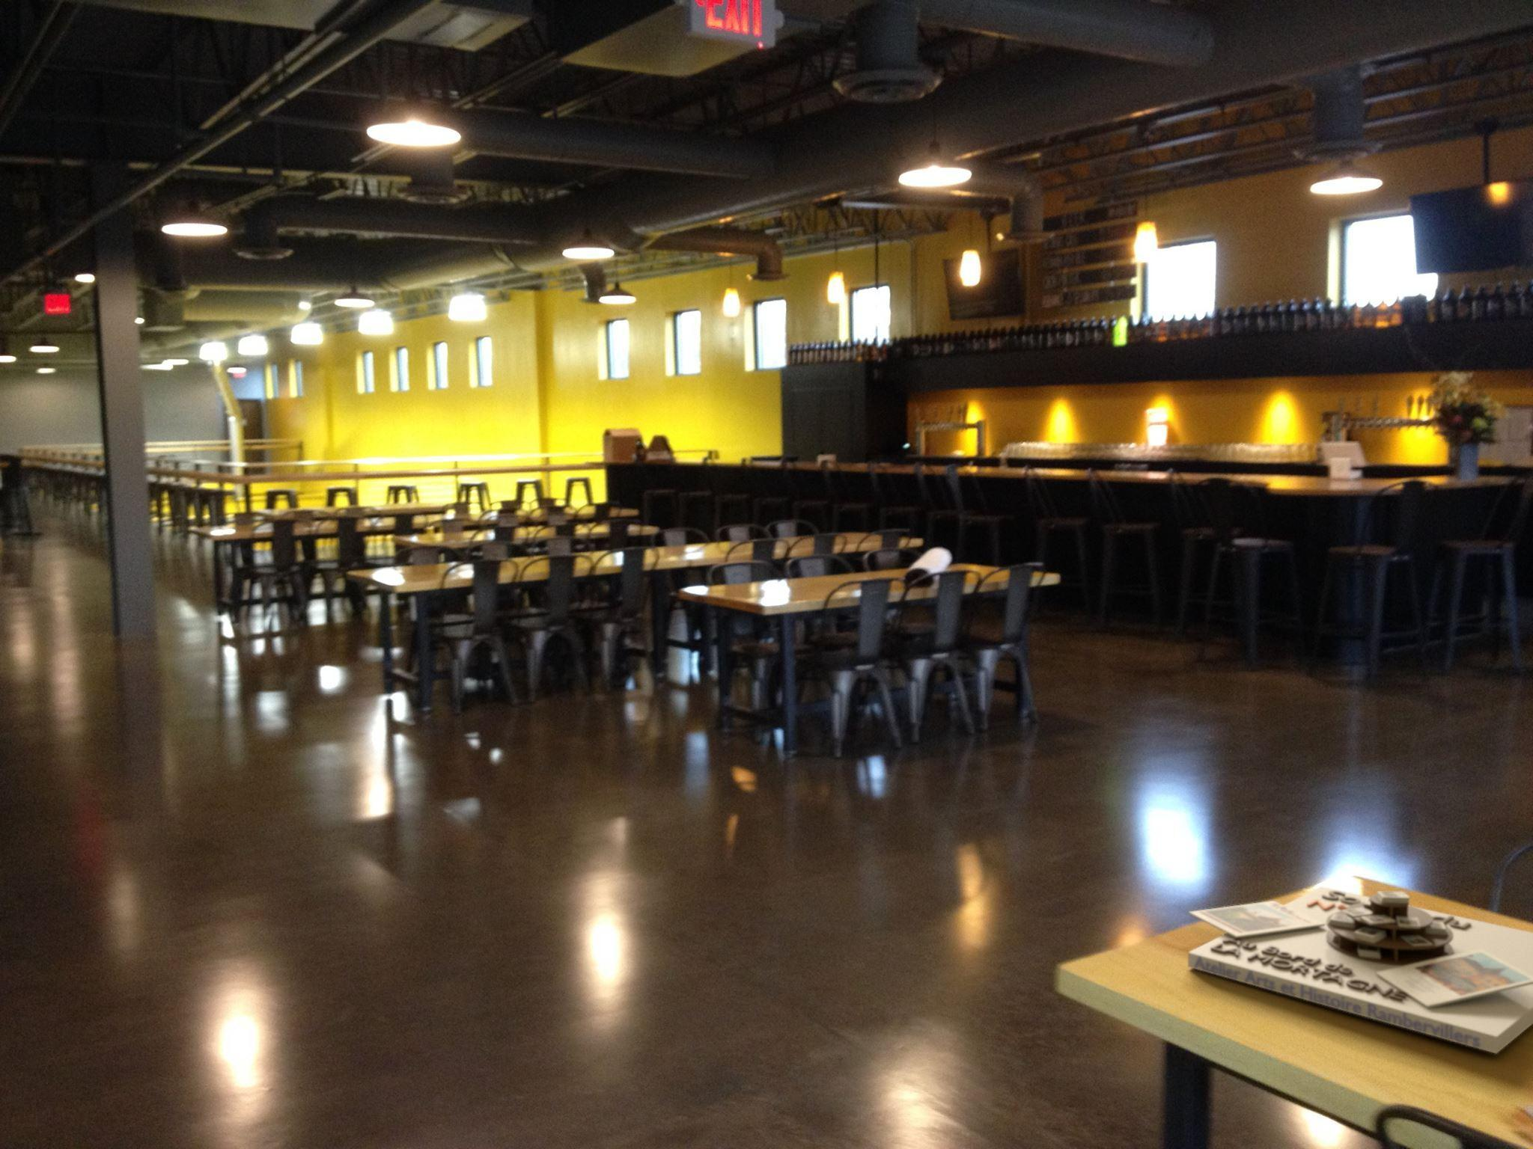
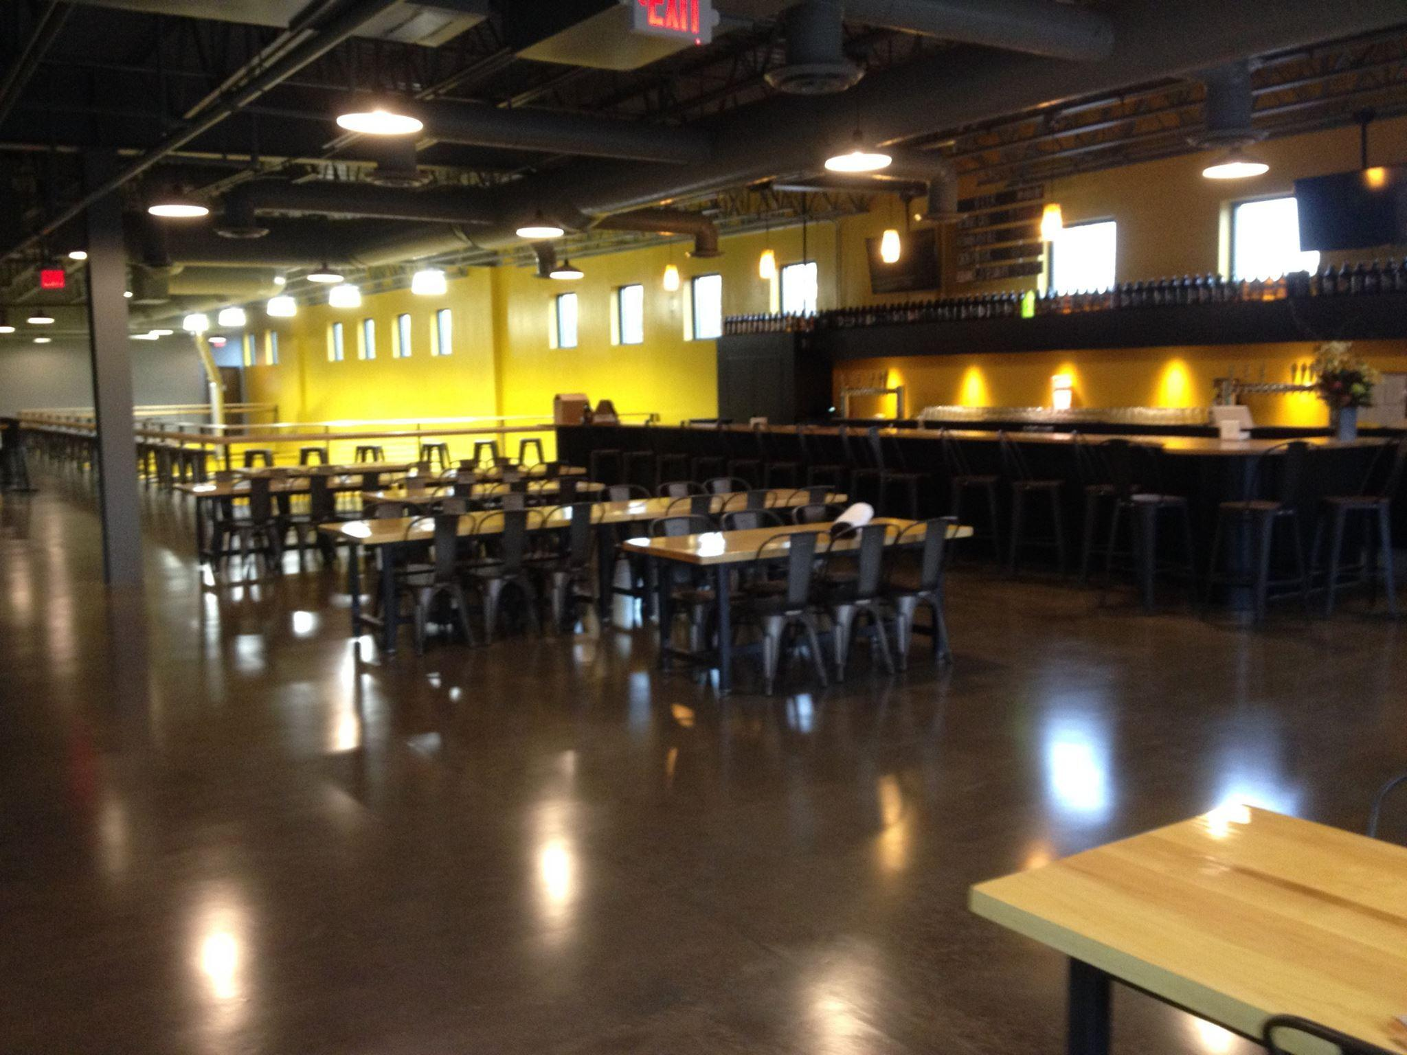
- board game (1369, 926)
